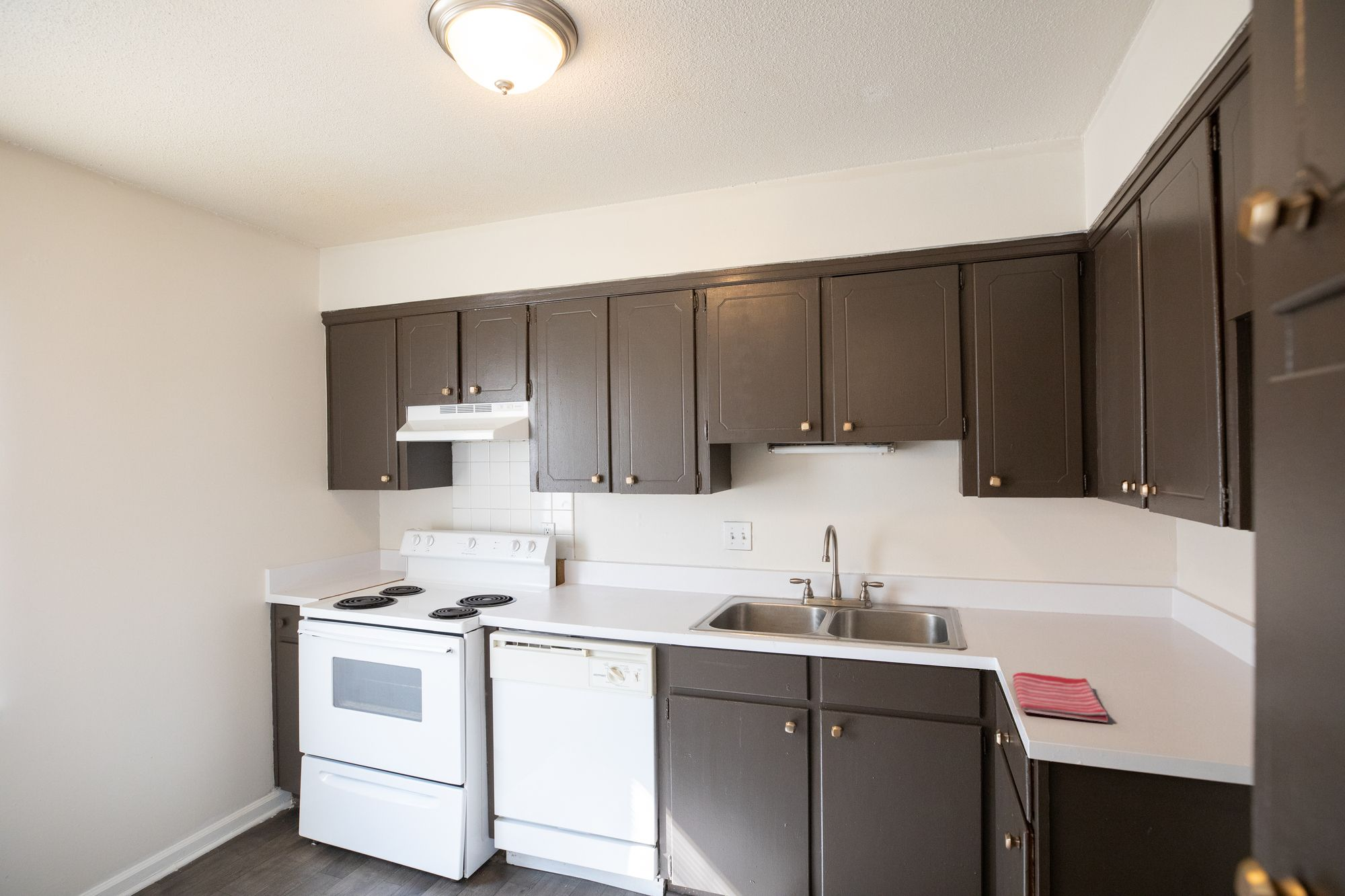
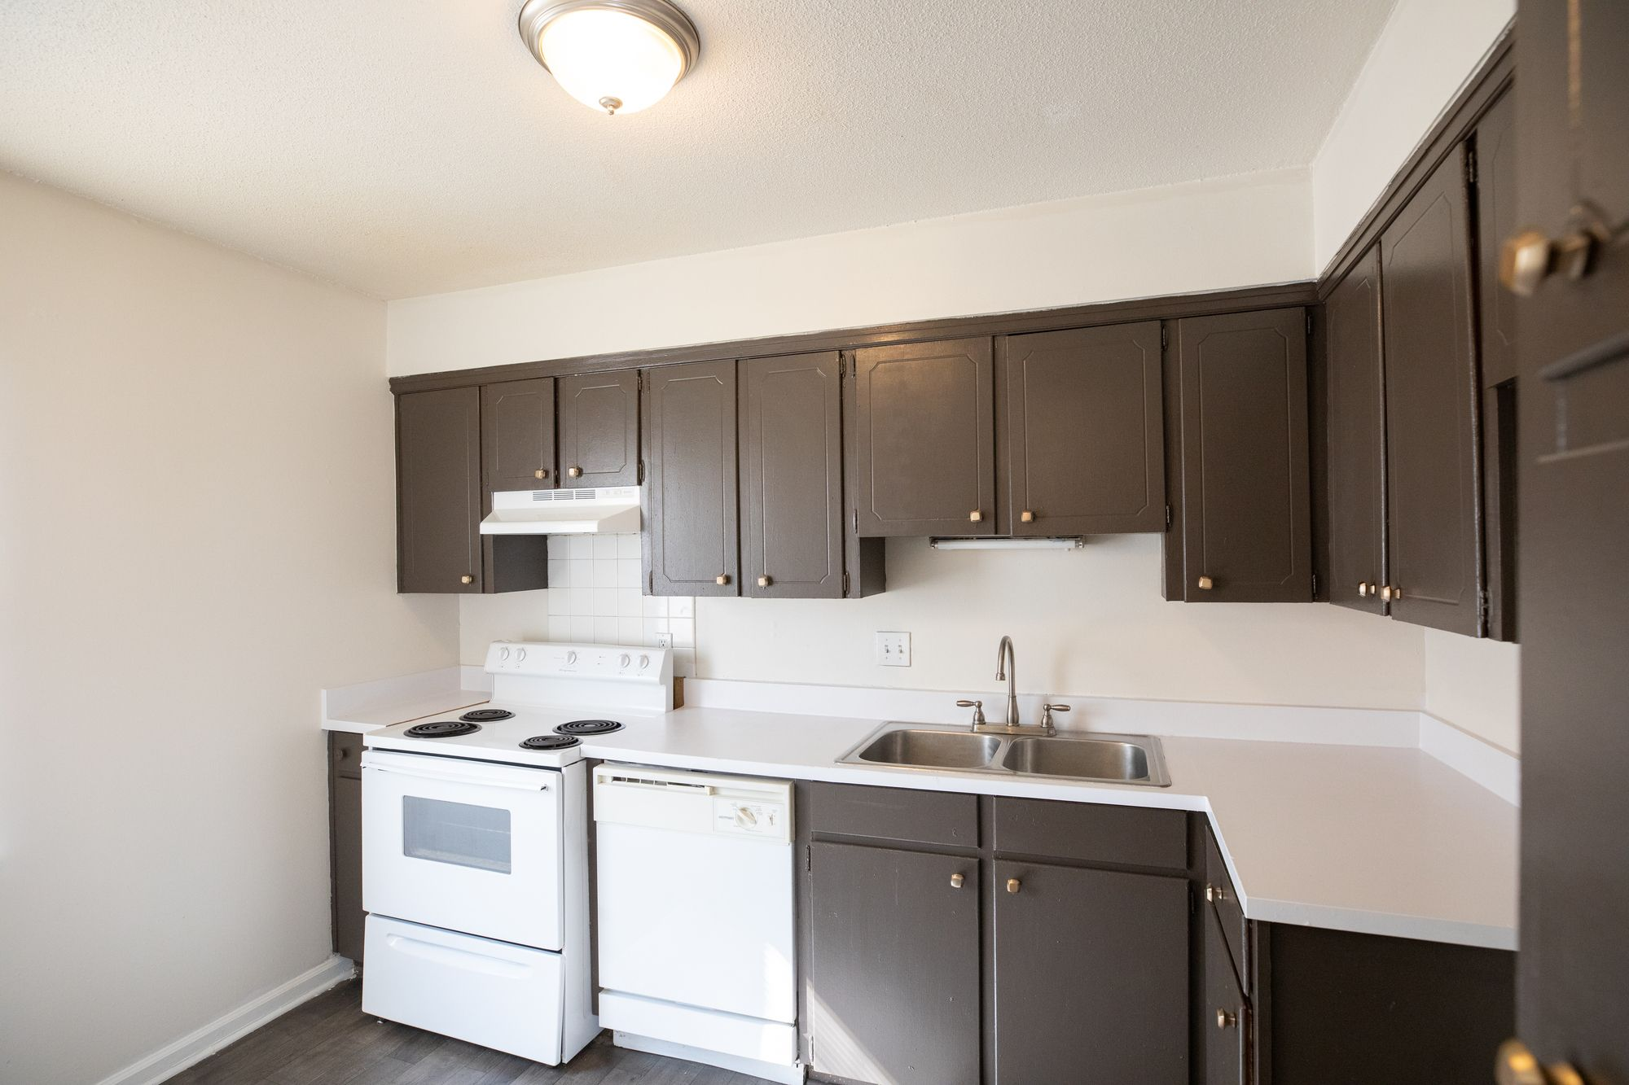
- dish towel (1056, 694)
